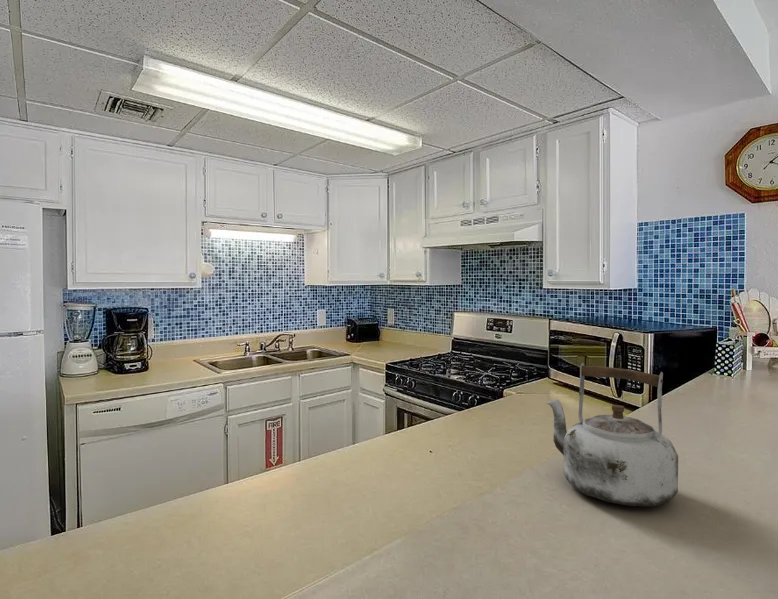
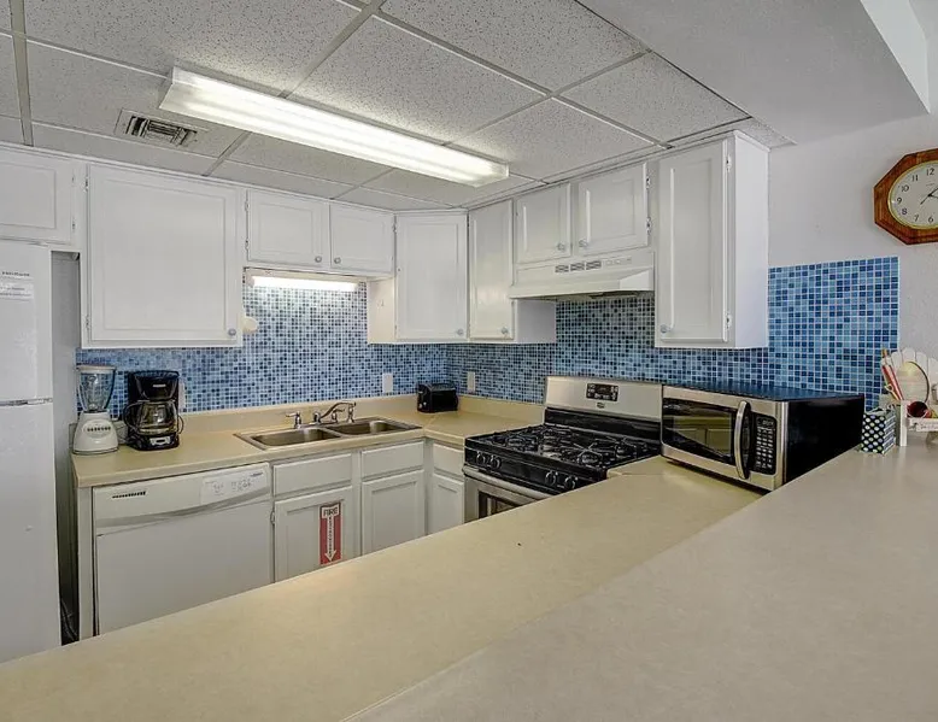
- kettle (604, 425)
